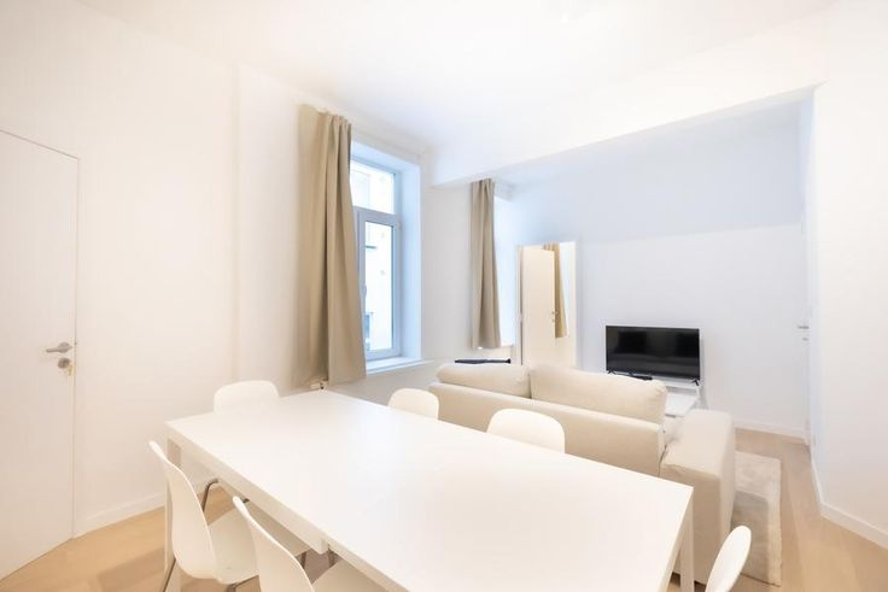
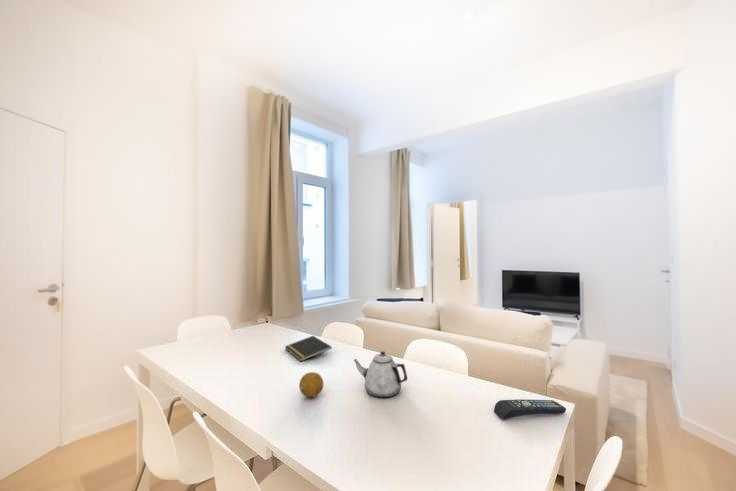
+ teapot (379, 370)
+ notepad (307, 347)
+ remote control (529, 407)
+ fruit (311, 384)
